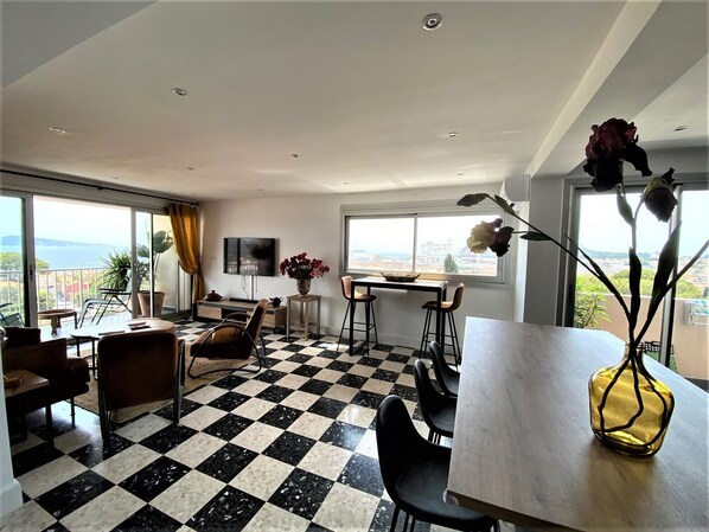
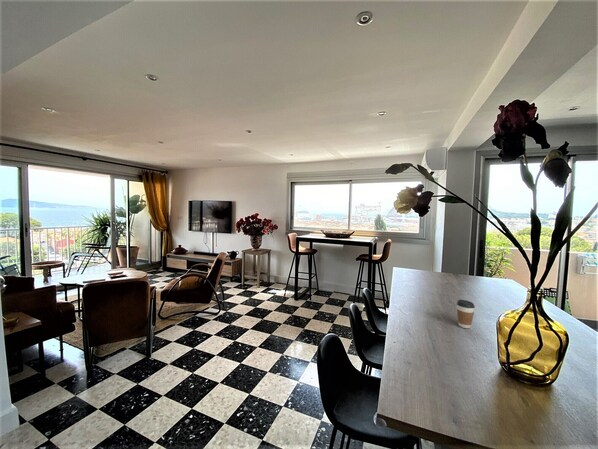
+ coffee cup (465, 314)
